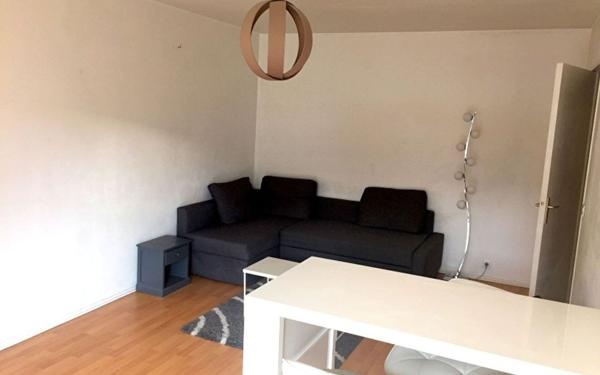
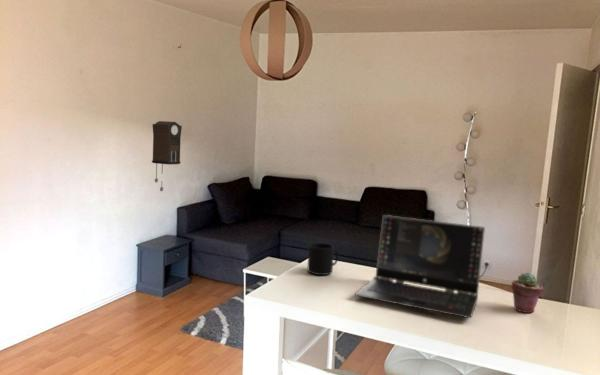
+ mug (324, 258)
+ potted succulent (526, 291)
+ pendulum clock (166, 157)
+ laptop computer (421, 262)
